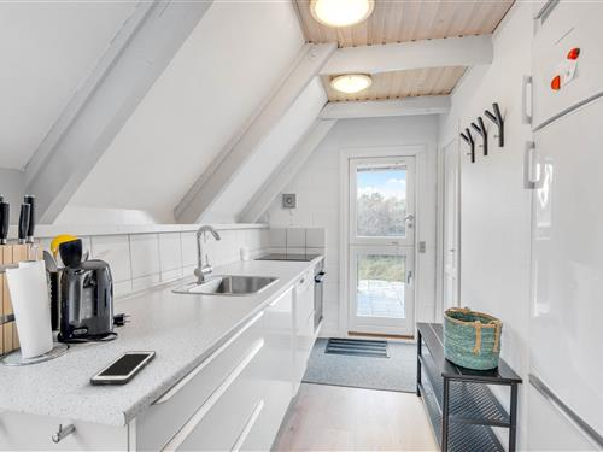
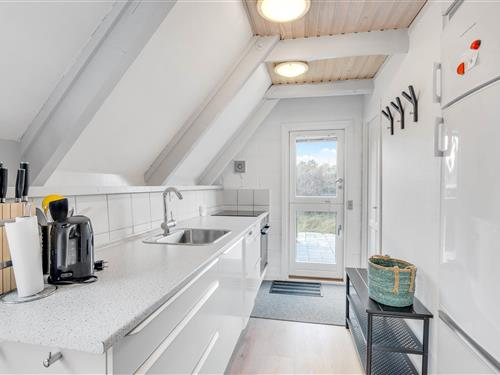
- cell phone (125, 365)
